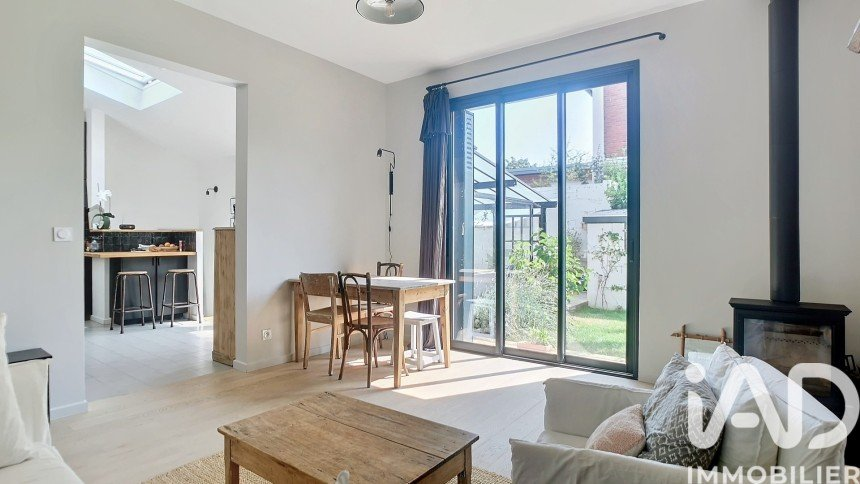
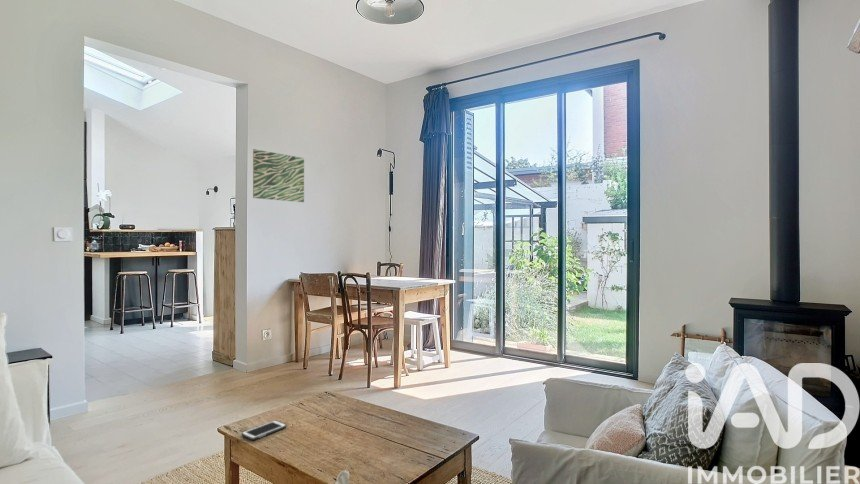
+ wall art (279, 177)
+ cell phone (264, 429)
